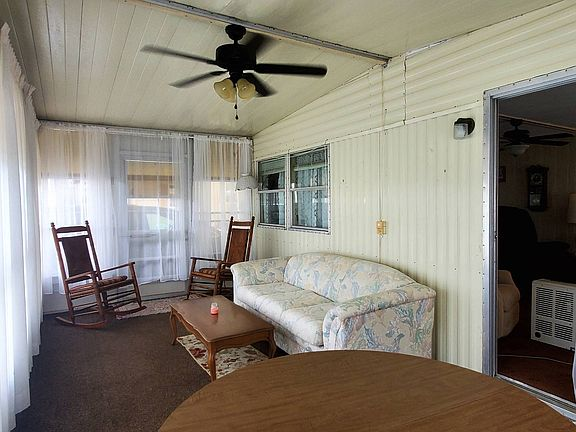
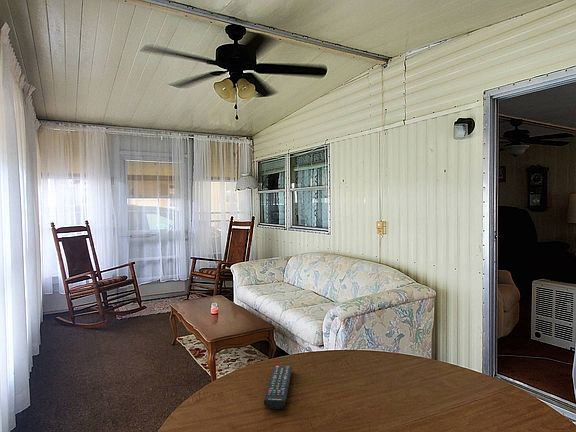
+ remote control (279, 384)
